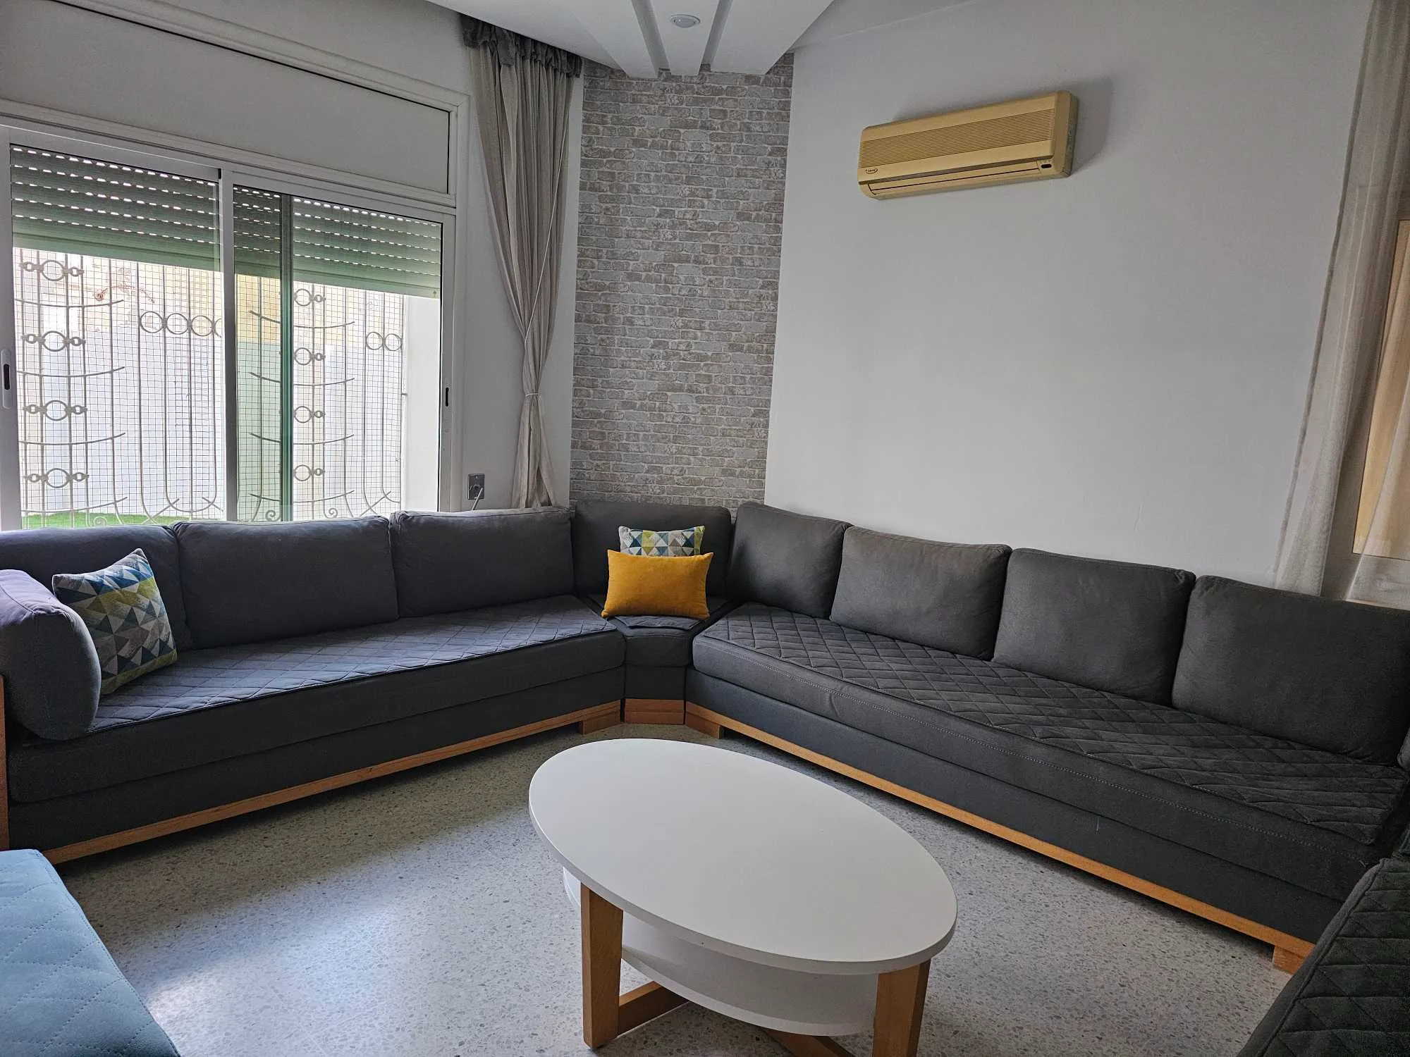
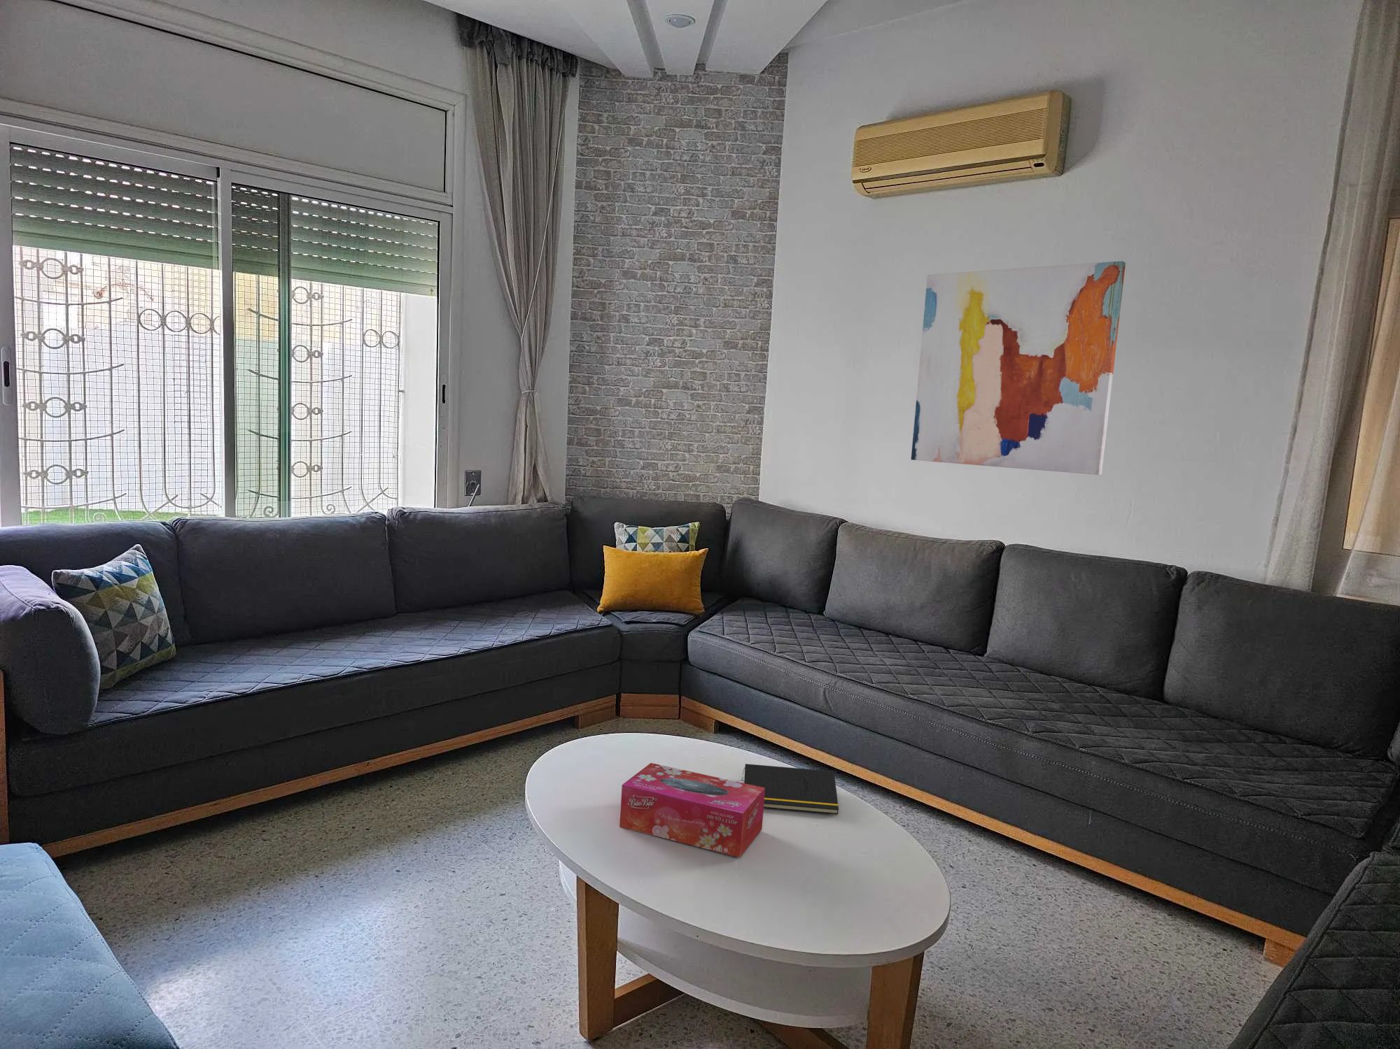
+ wall art (1010, 368)
+ notepad (789, 788)
+ tissue box (692, 807)
